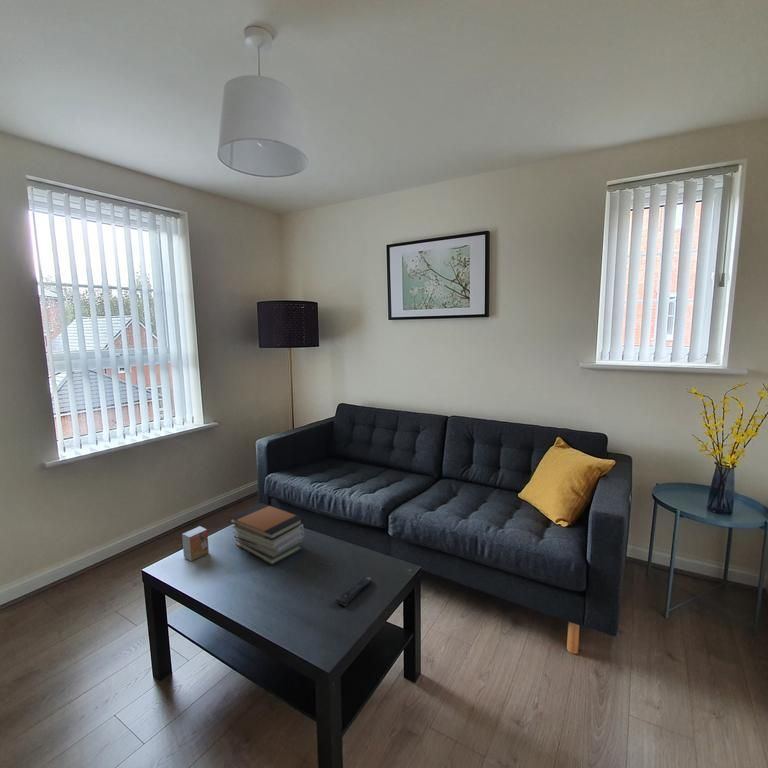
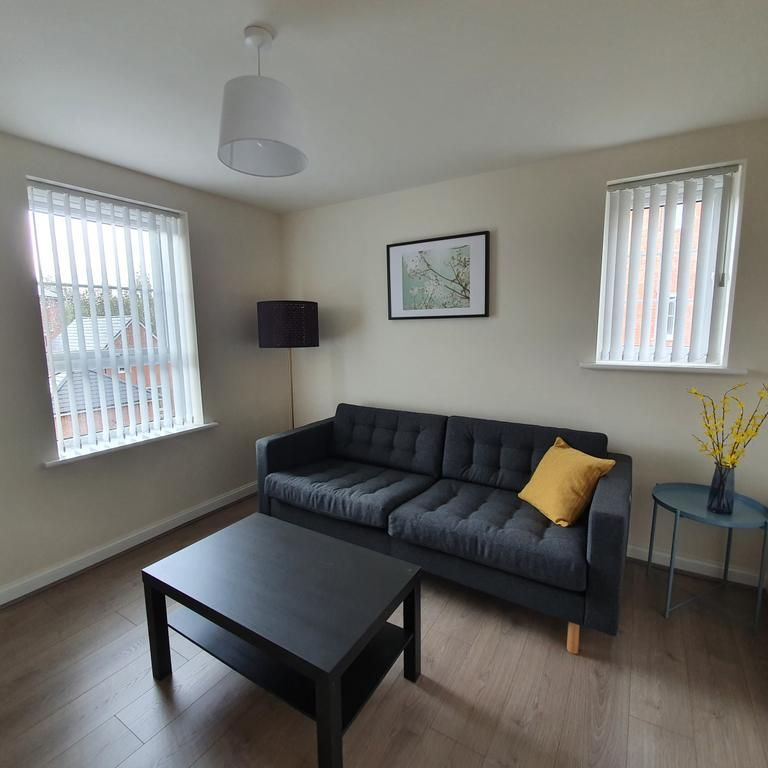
- book stack (267, 532)
- small box (195, 543)
- remote control (355, 589)
